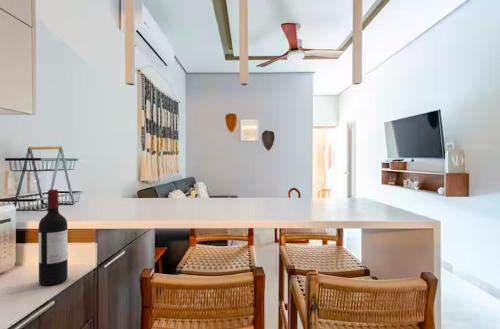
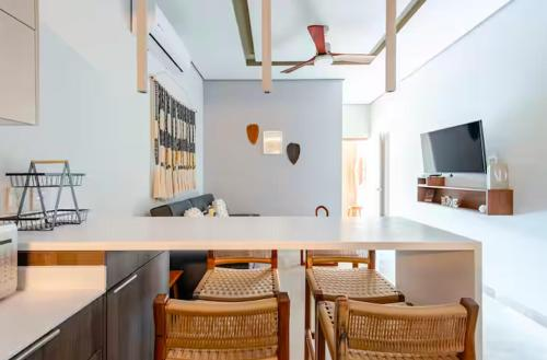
- wine bottle (53, 235)
